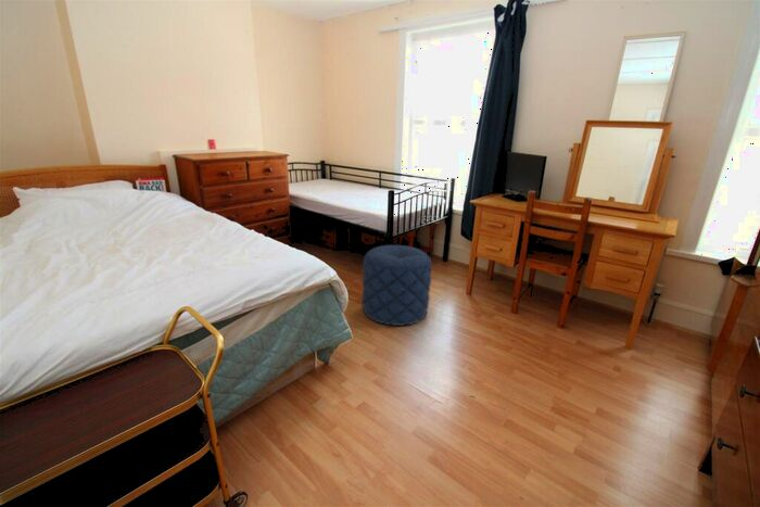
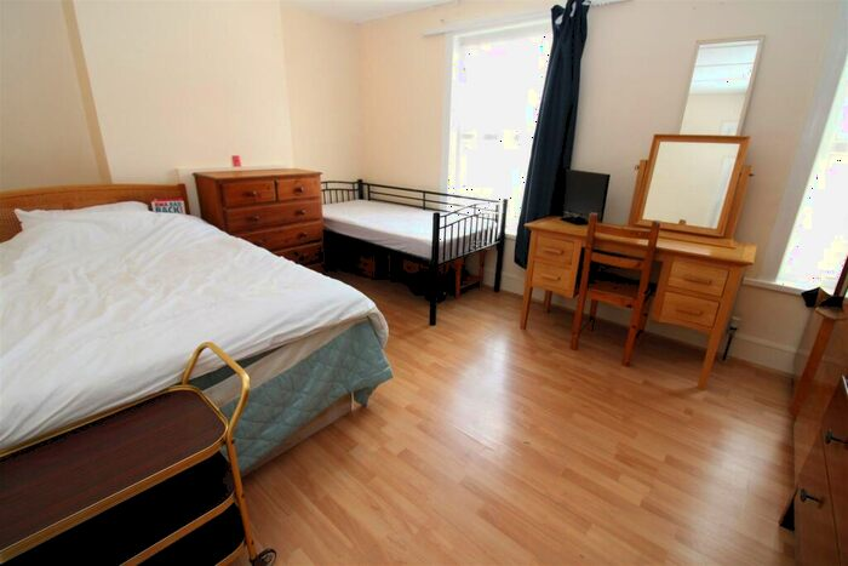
- pouf (395, 281)
